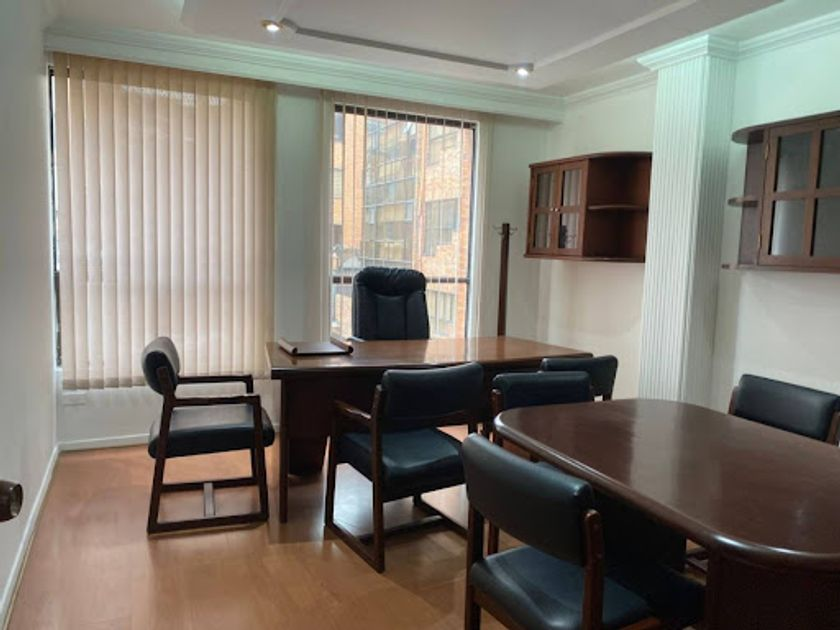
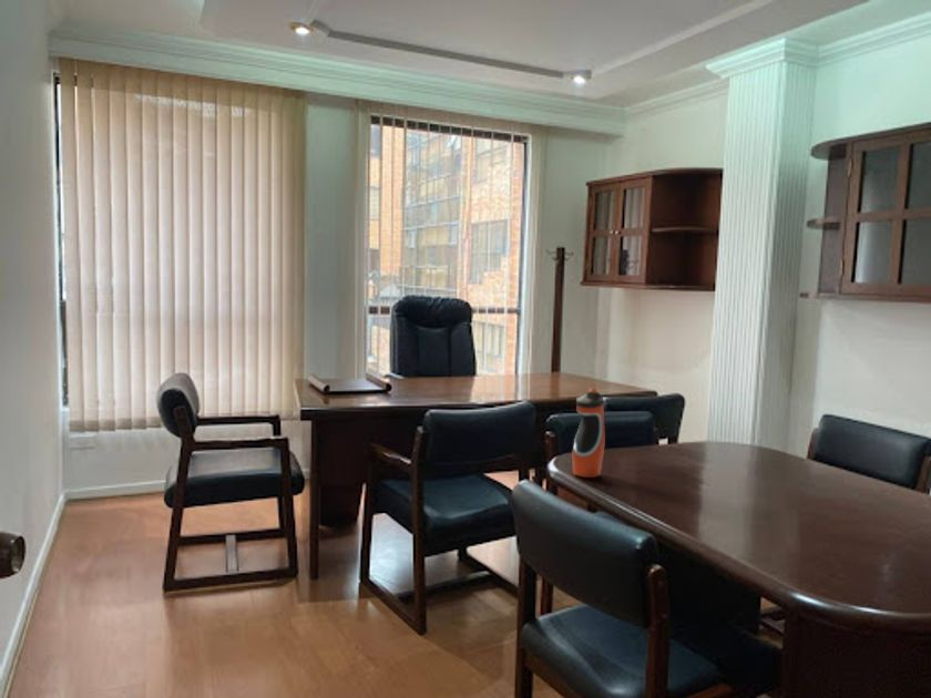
+ water bottle (589, 431)
